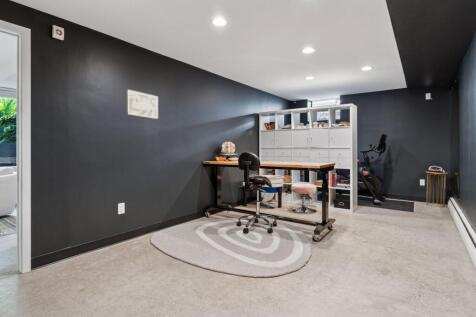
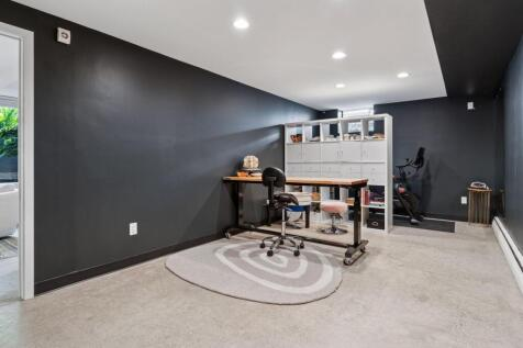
- wall art (143, 104)
